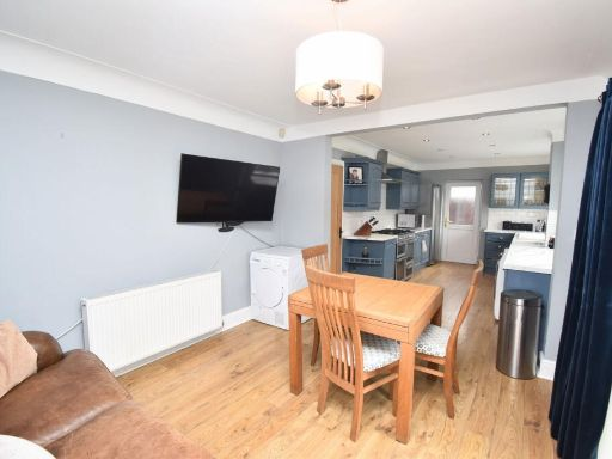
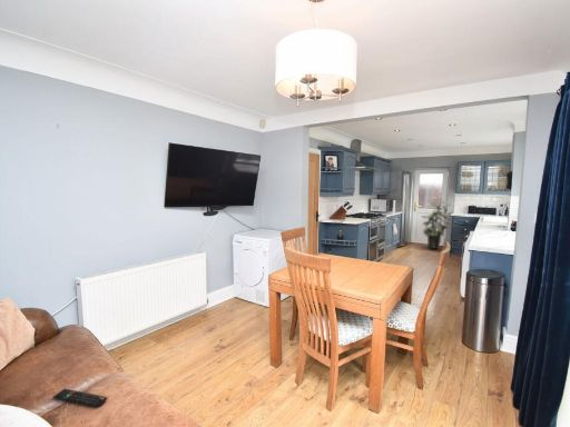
+ indoor plant (435, 222)
+ remote control (80, 398)
